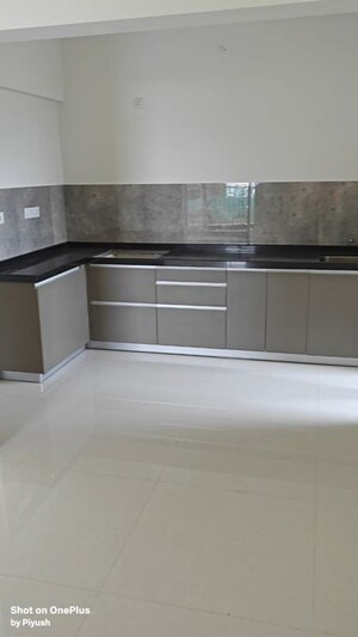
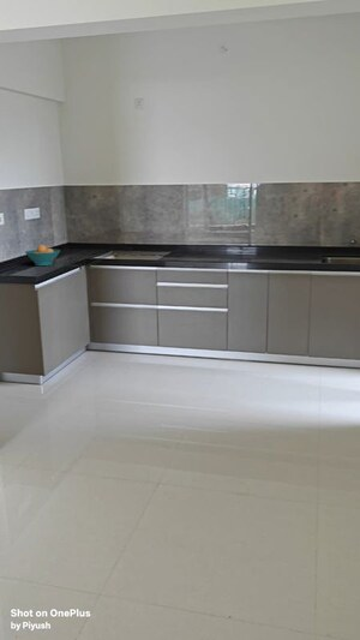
+ fruit bowl (42, 255)
